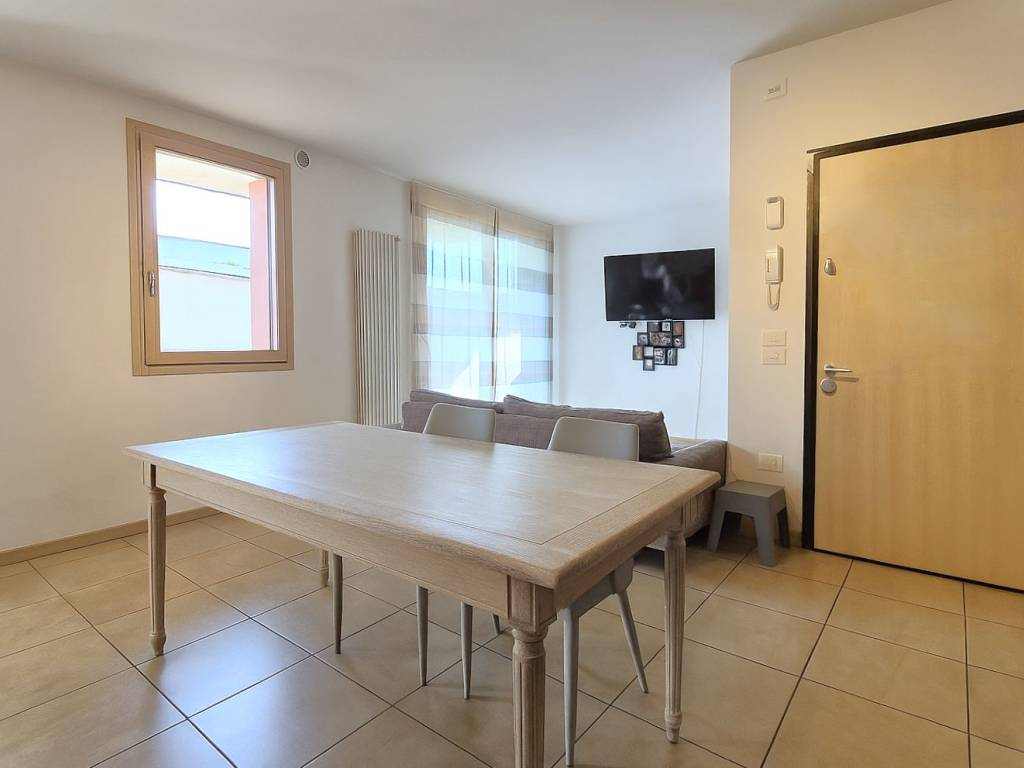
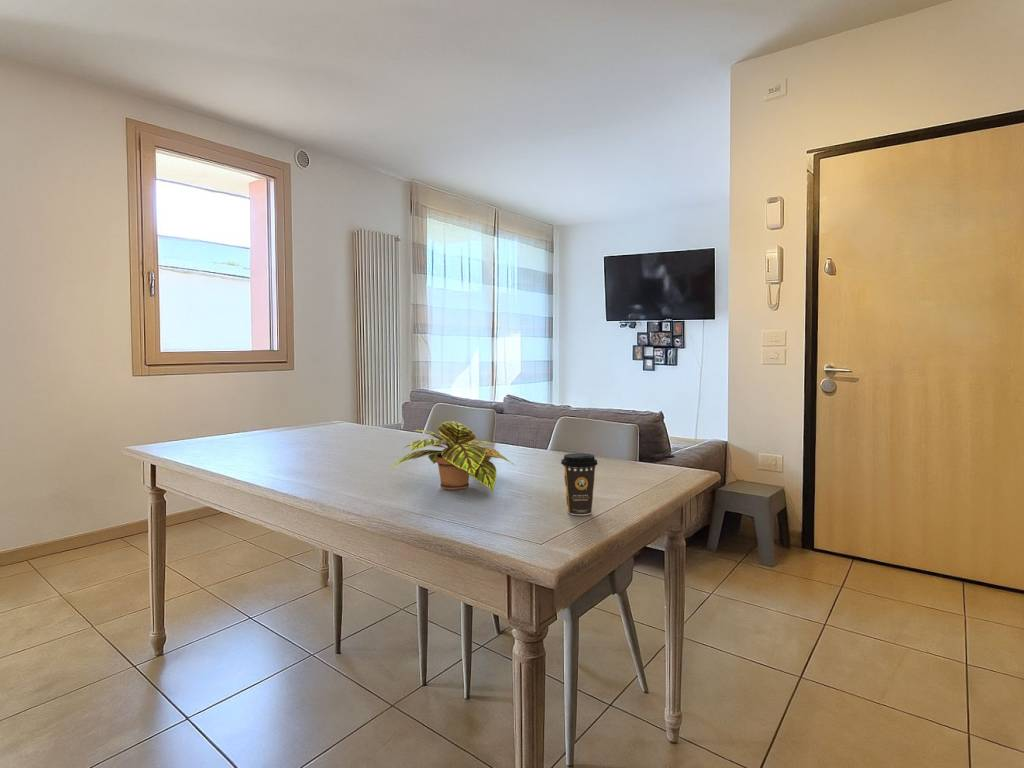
+ coffee cup (579, 483)
+ plant (459, 454)
